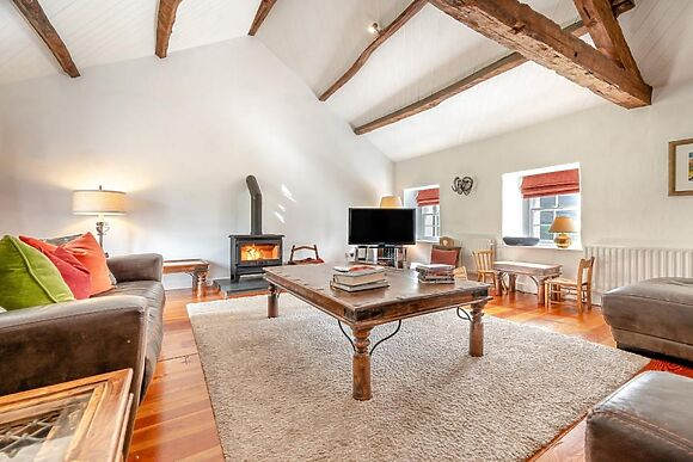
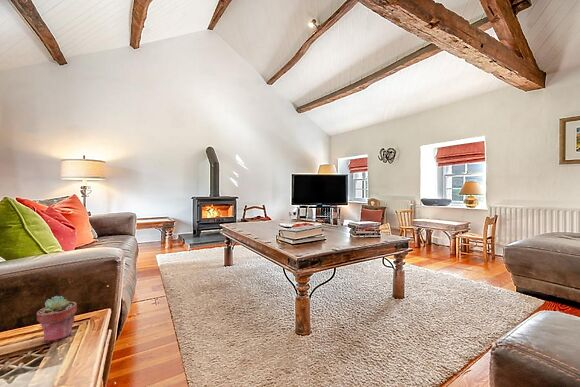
+ potted succulent (57, 316)
